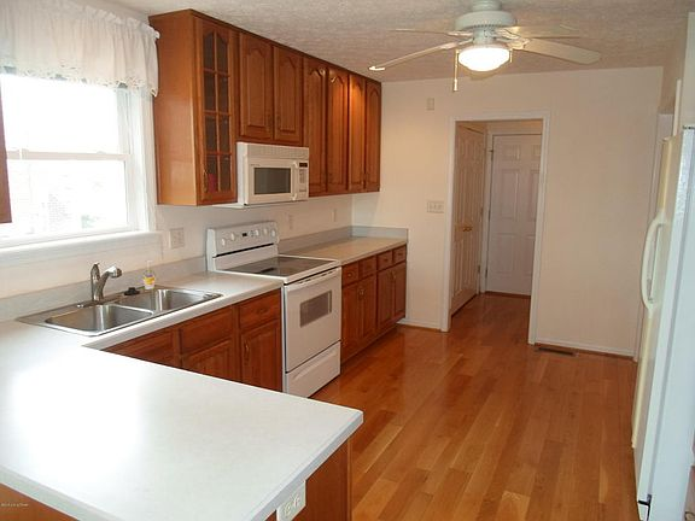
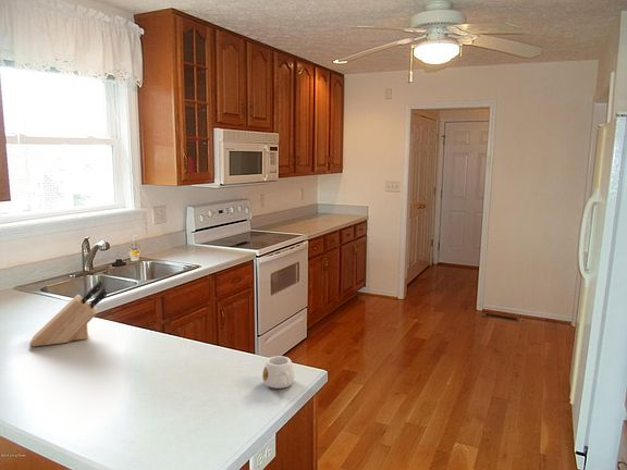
+ knife block (69, 311)
+ mug (280, 373)
